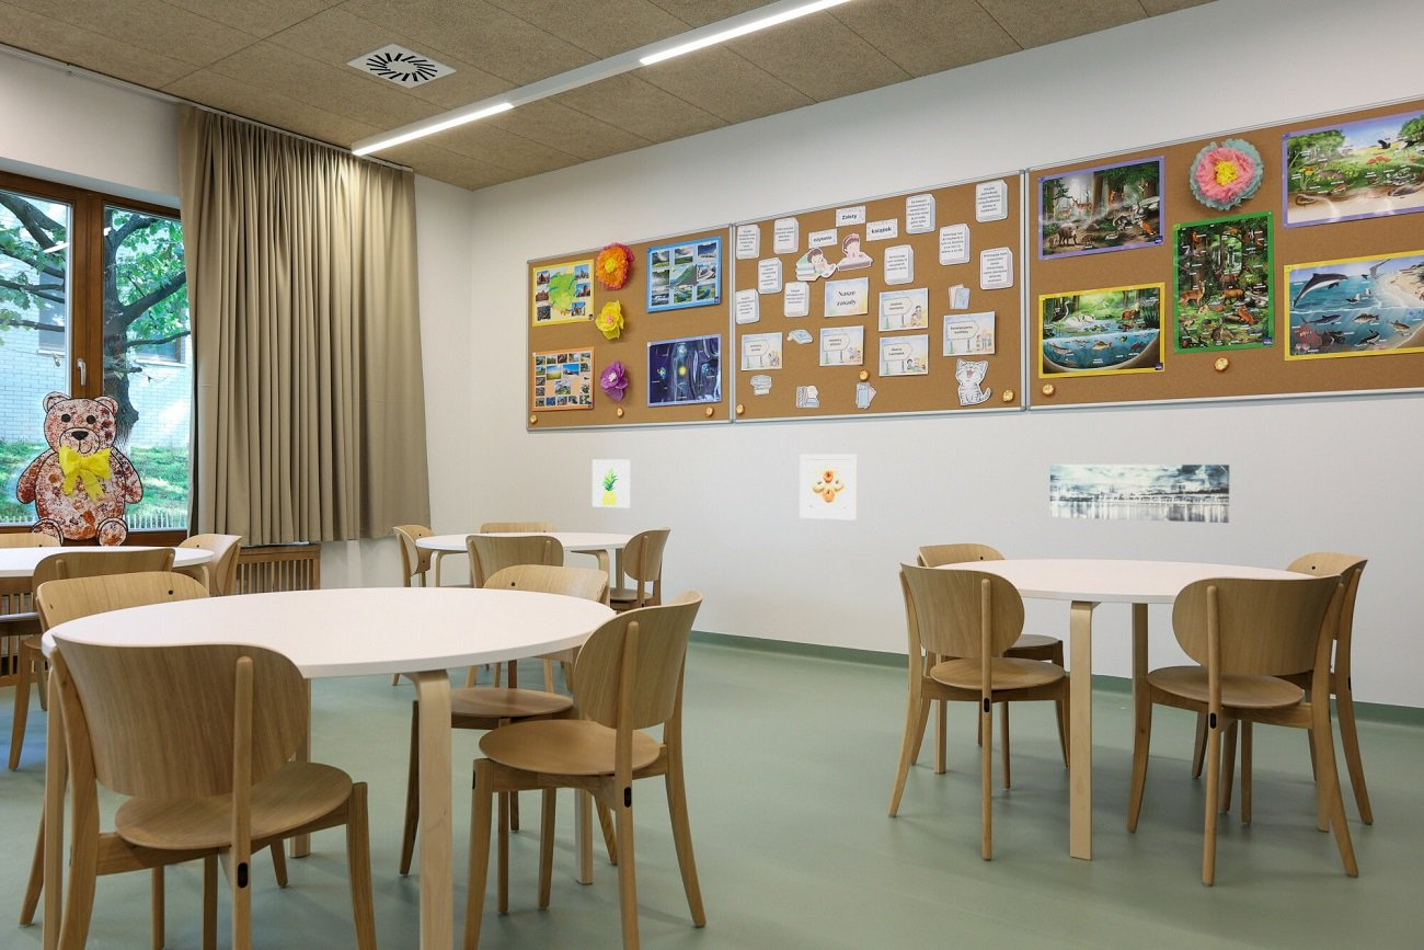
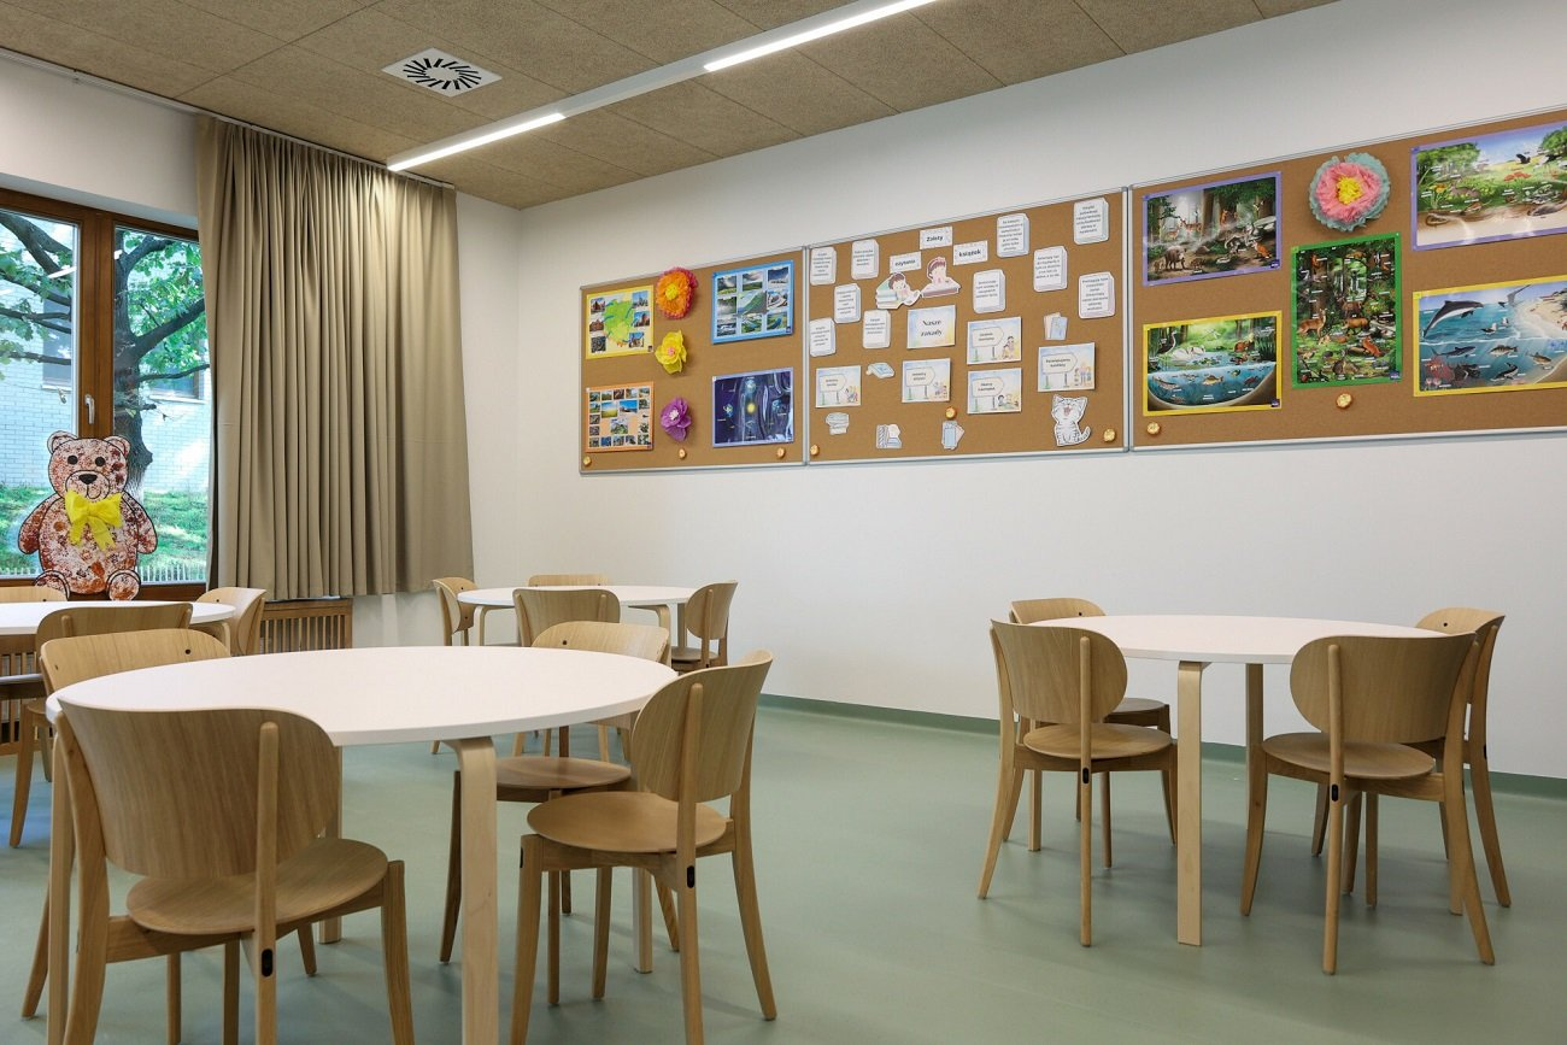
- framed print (828, 487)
- wall art (1135, 492)
- wall art (610, 483)
